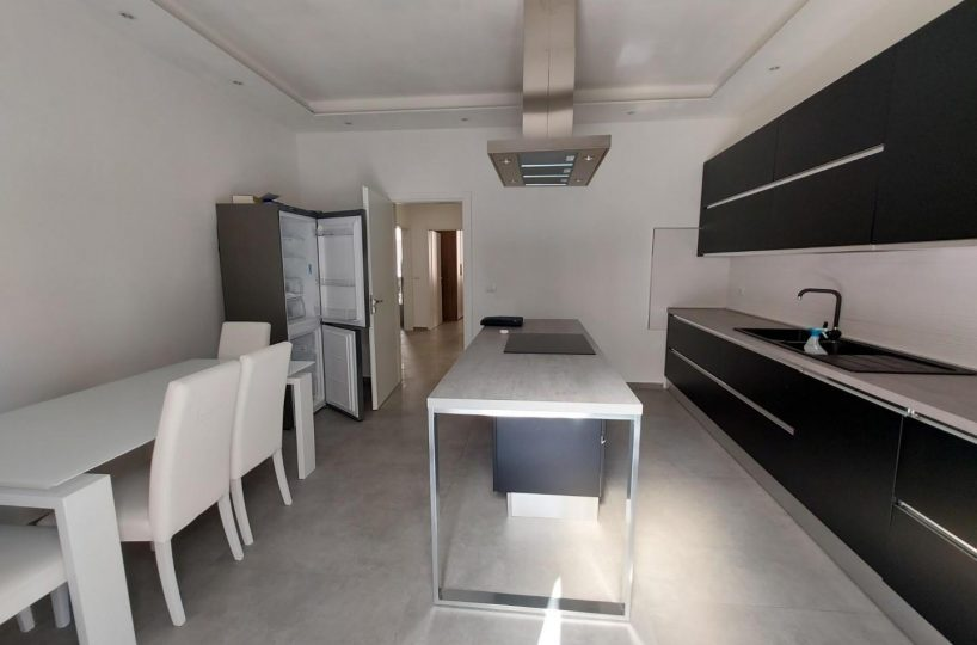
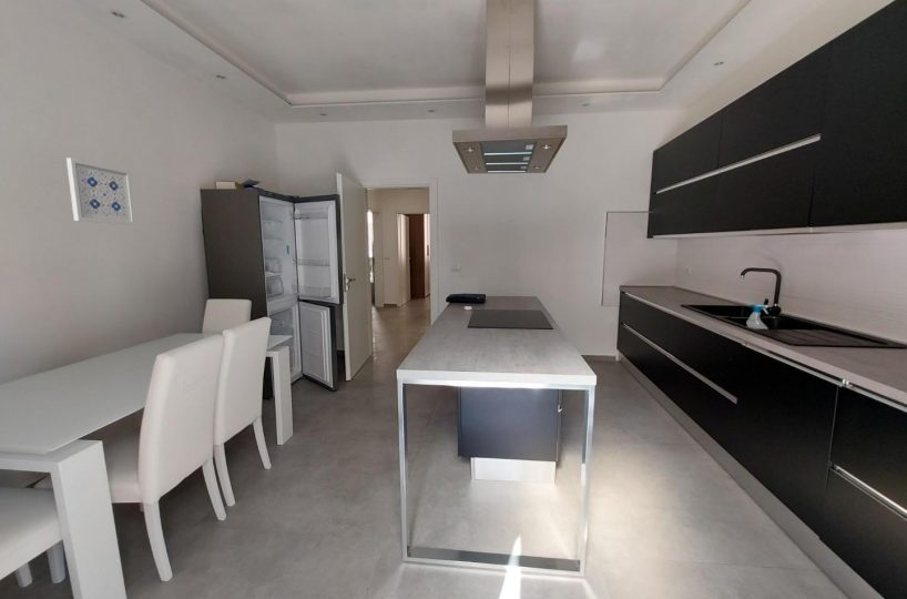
+ wall art (103, 194)
